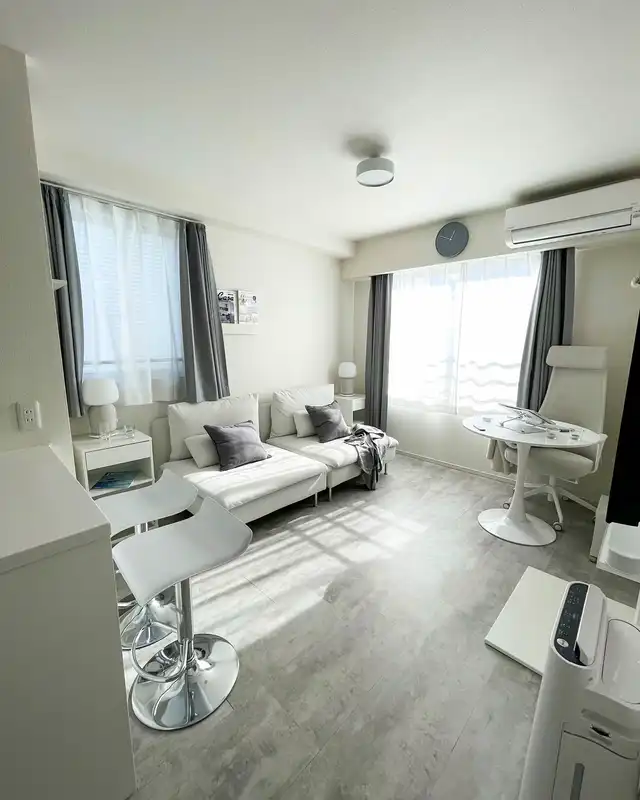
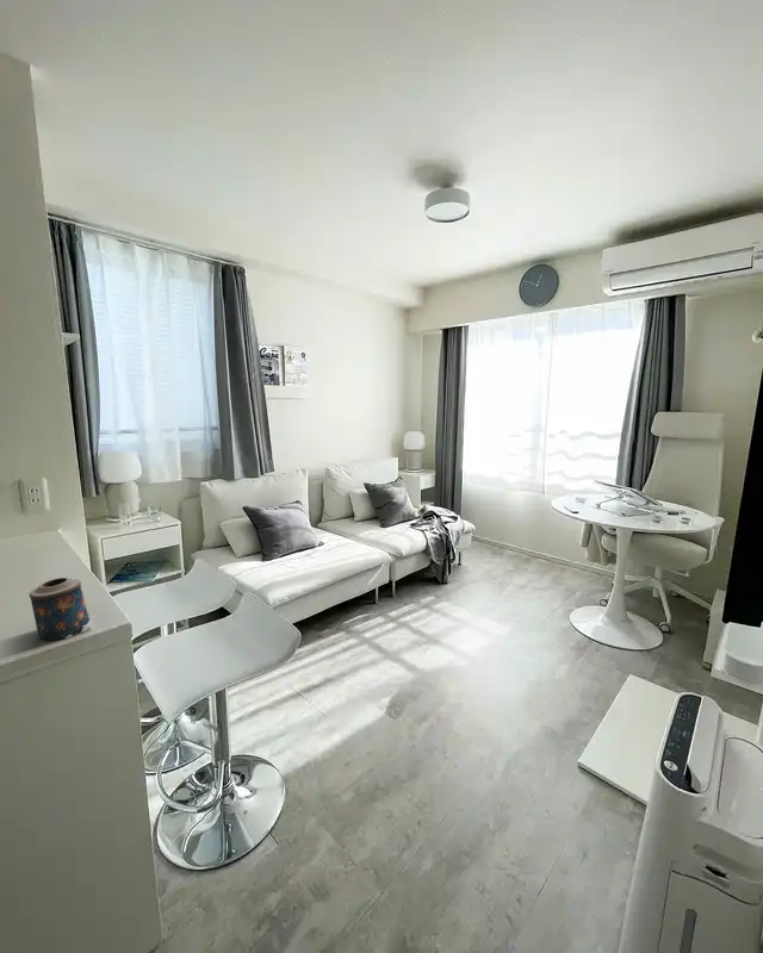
+ candle (66, 603)
